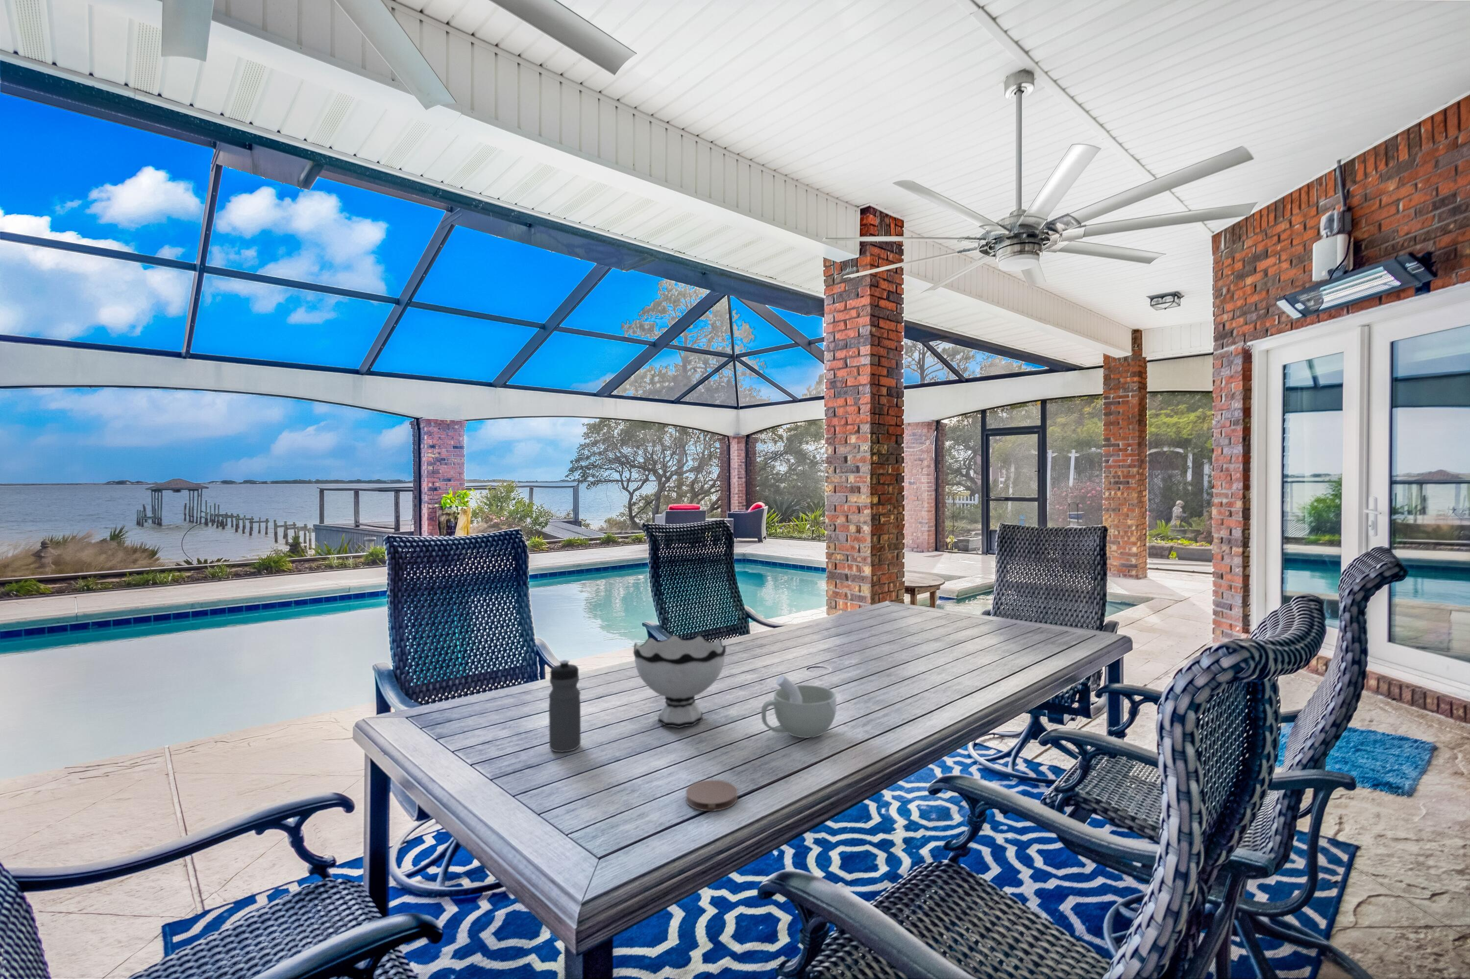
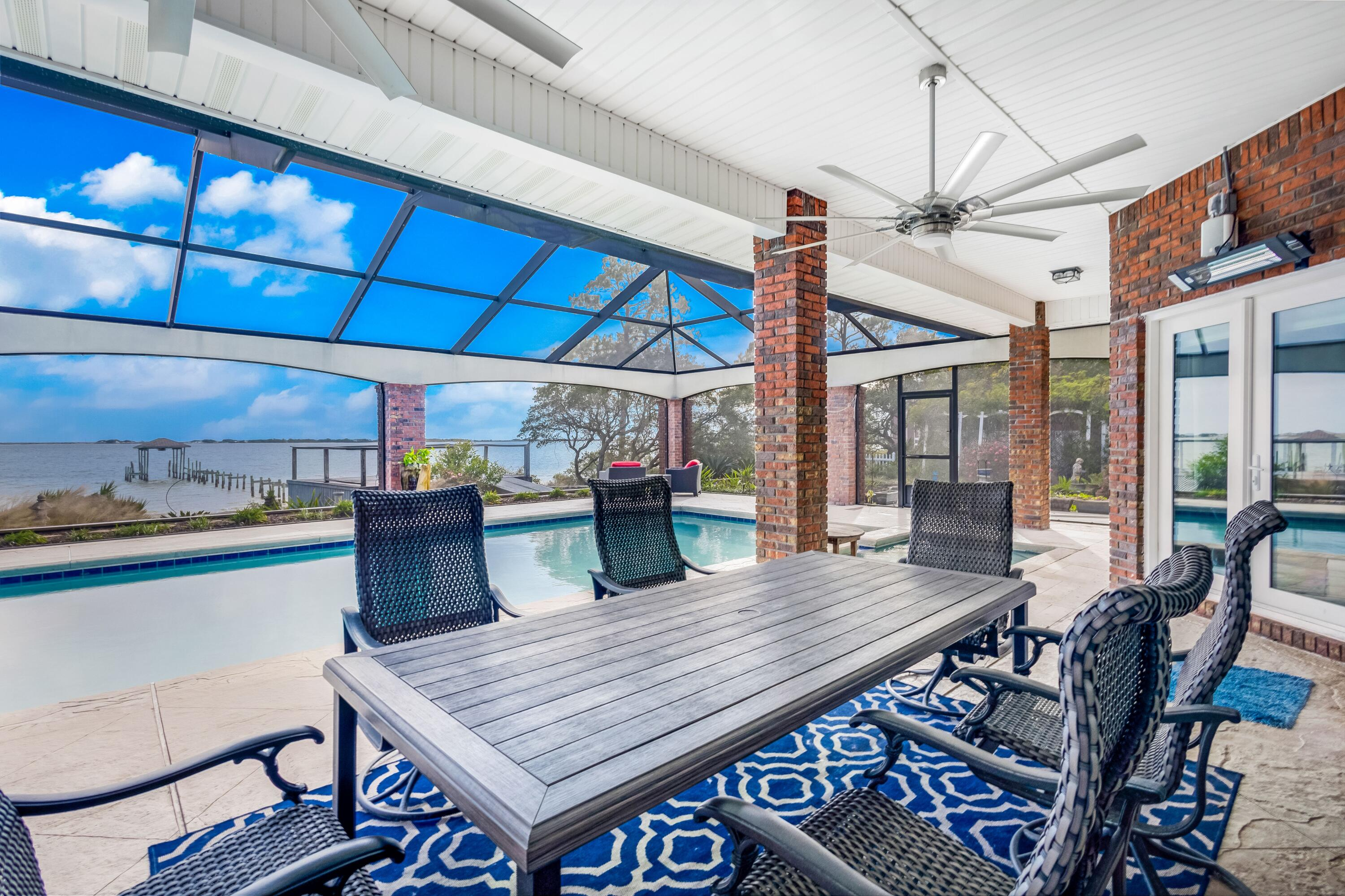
- coaster (712, 794)
- water bottle (564, 704)
- cup (798, 703)
- bowl (683, 677)
